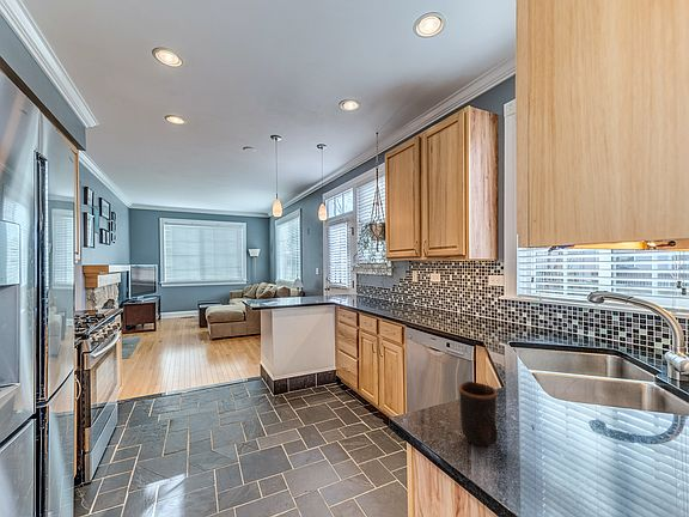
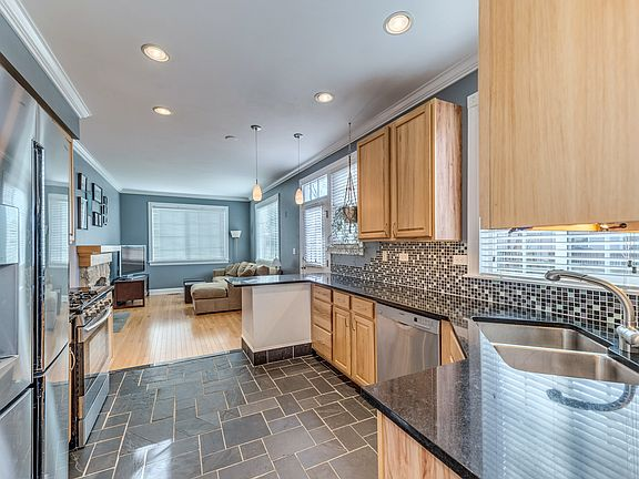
- mug (481, 416)
